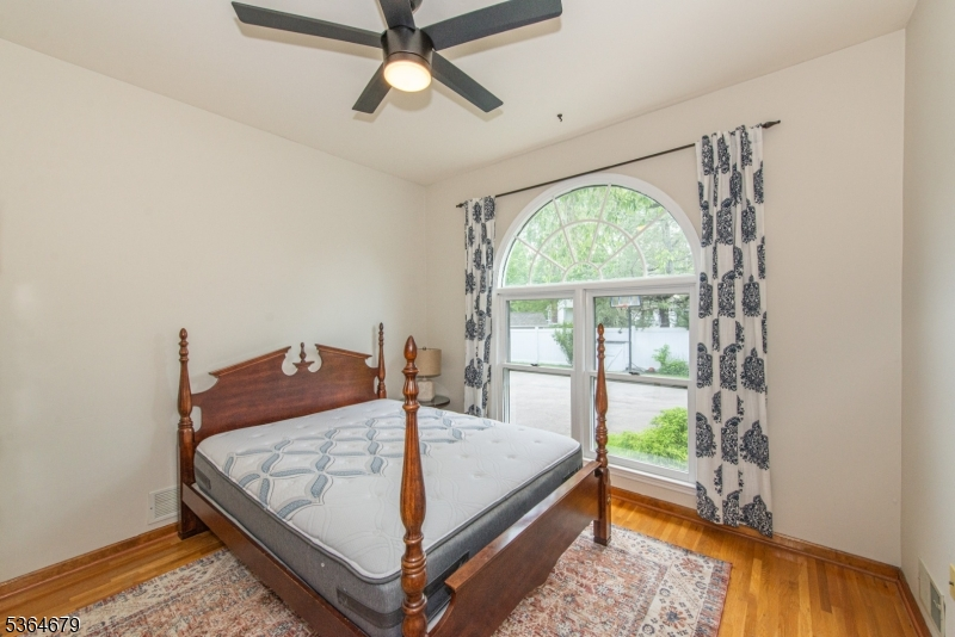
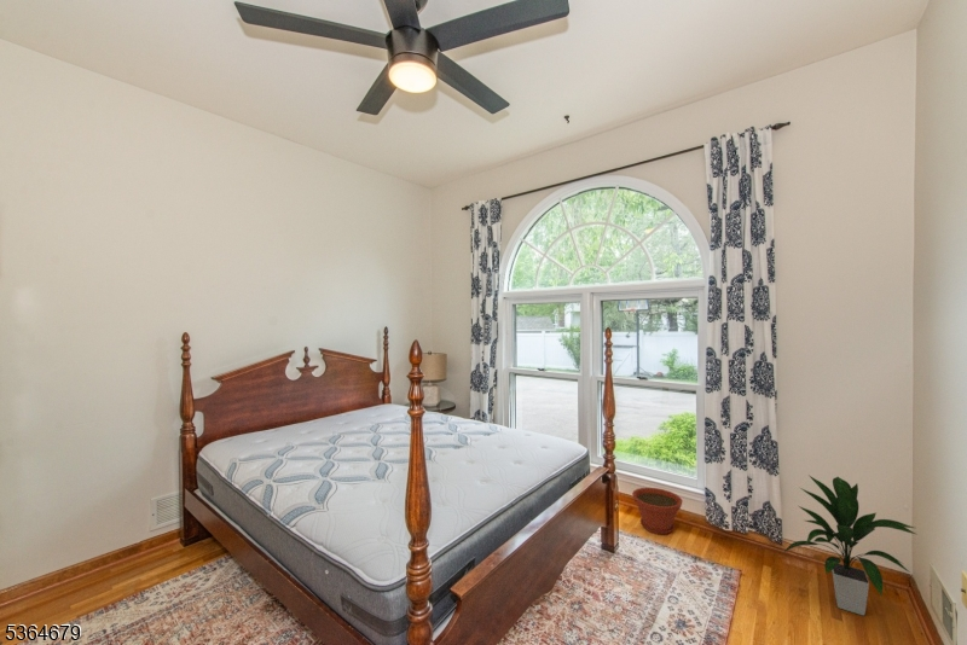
+ plant pot (656, 512)
+ indoor plant (842, 539)
